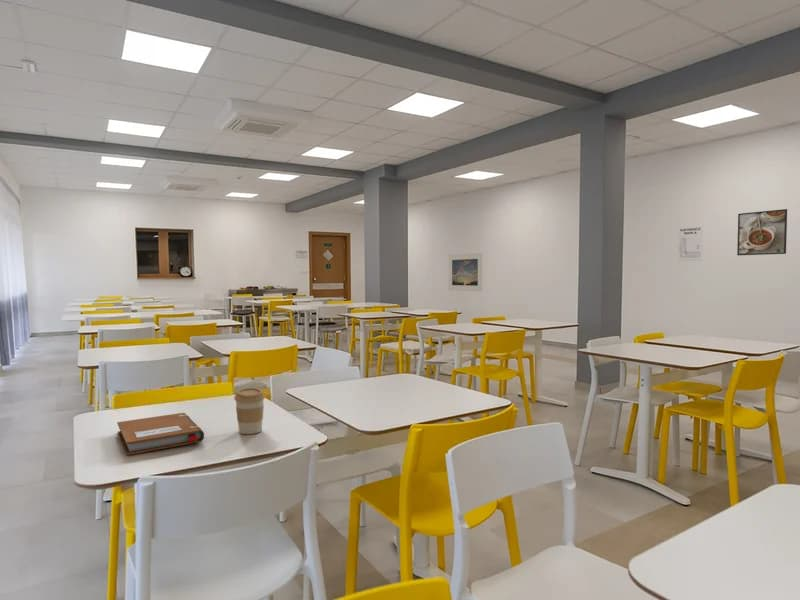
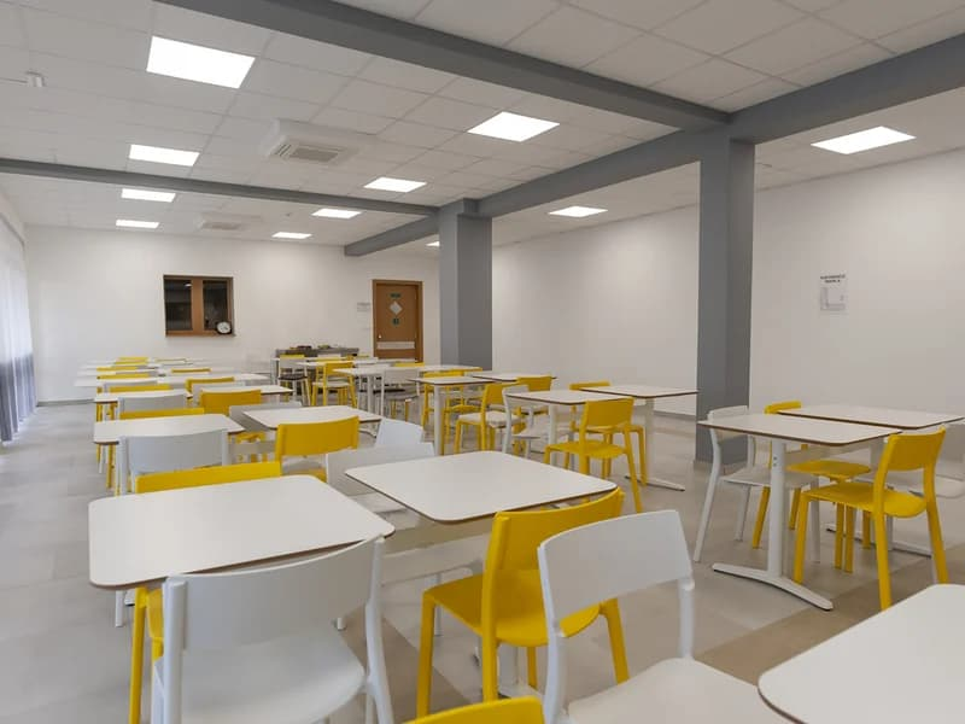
- coffee cup (250, 410)
- notebook (160, 431)
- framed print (464, 272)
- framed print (761, 233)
